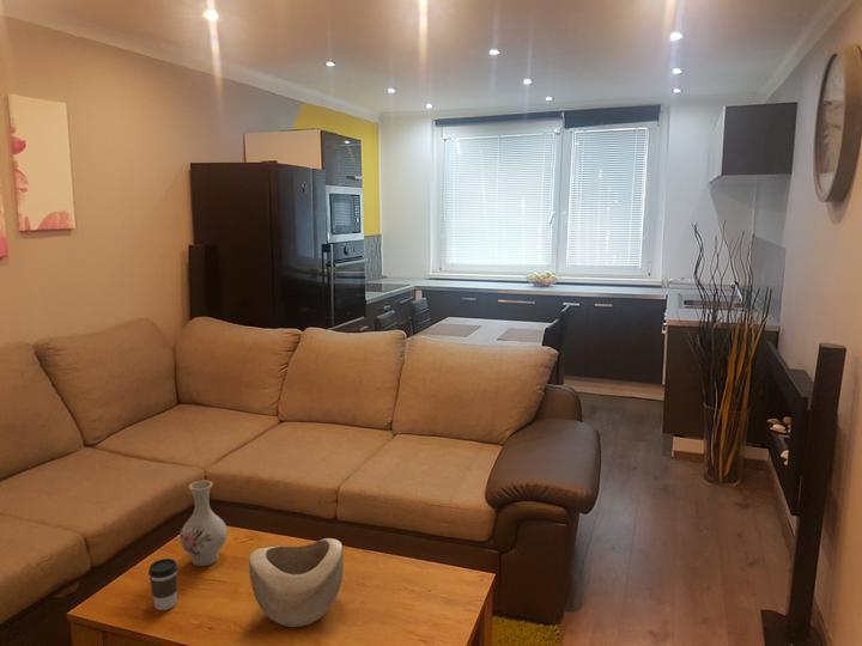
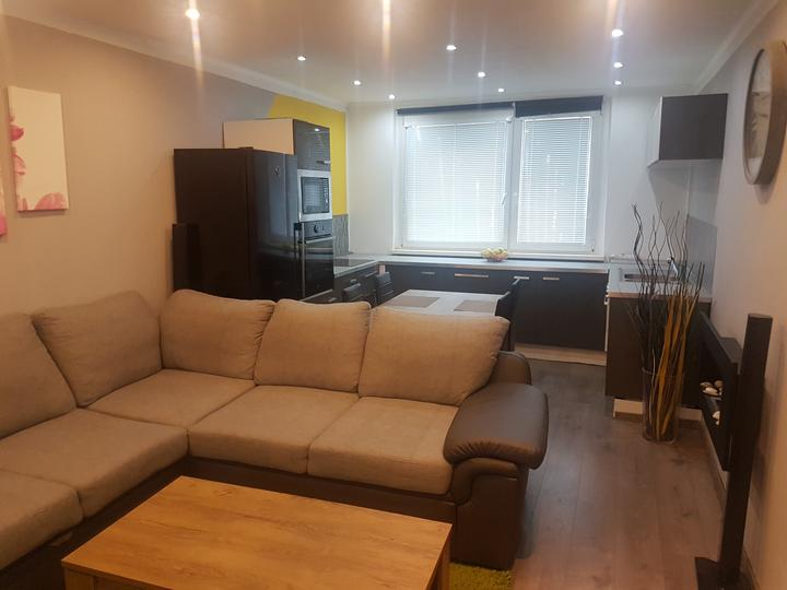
- vase (202, 522)
- coffee cup (164, 584)
- decorative bowl (297, 580)
